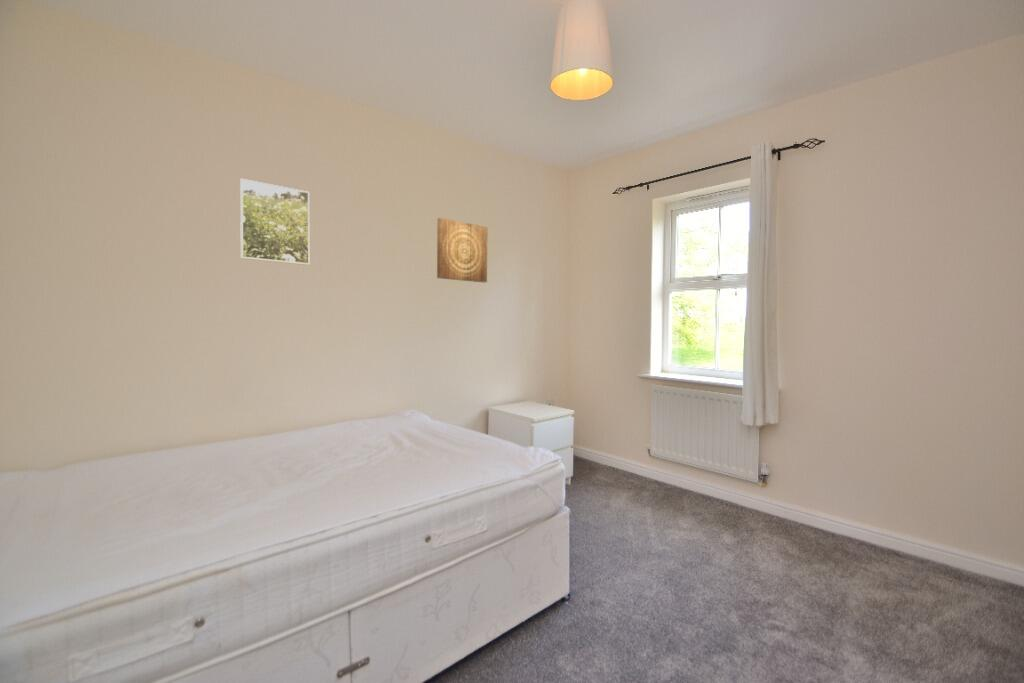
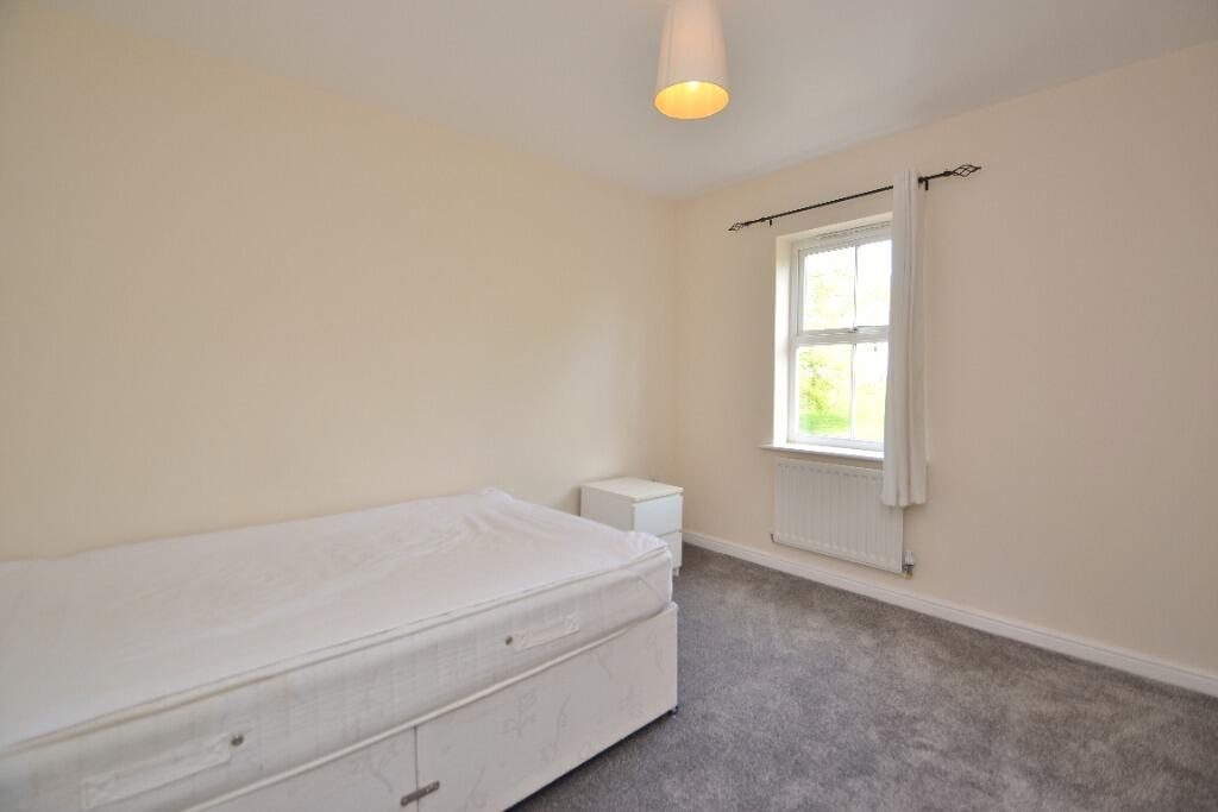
- wall art (463, 251)
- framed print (276, 224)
